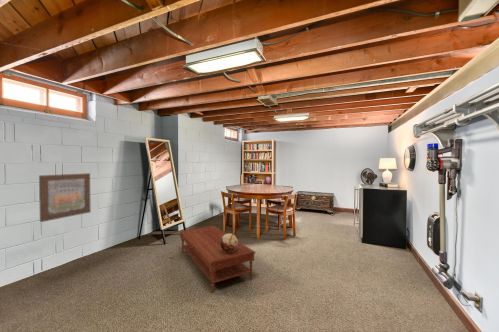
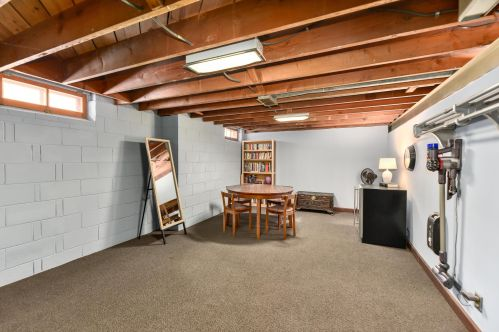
- decorative sphere (228, 242)
- coffee table (212, 252)
- wall art (67, 195)
